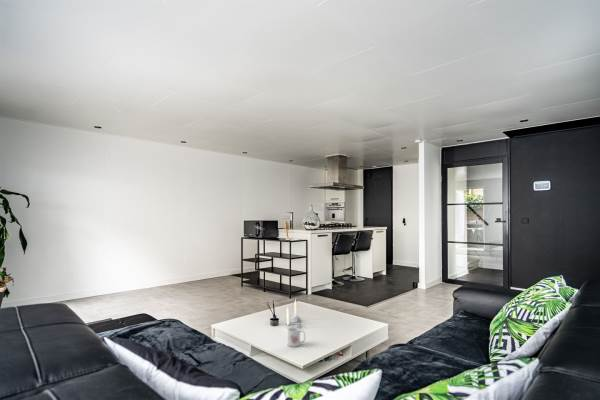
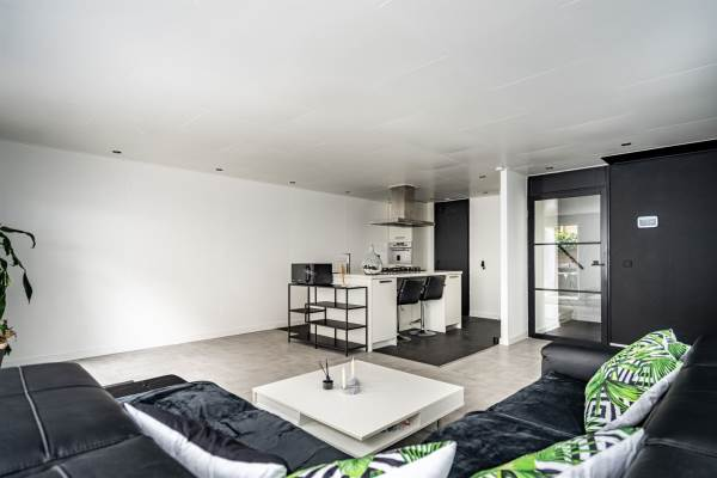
- mug (296, 336)
